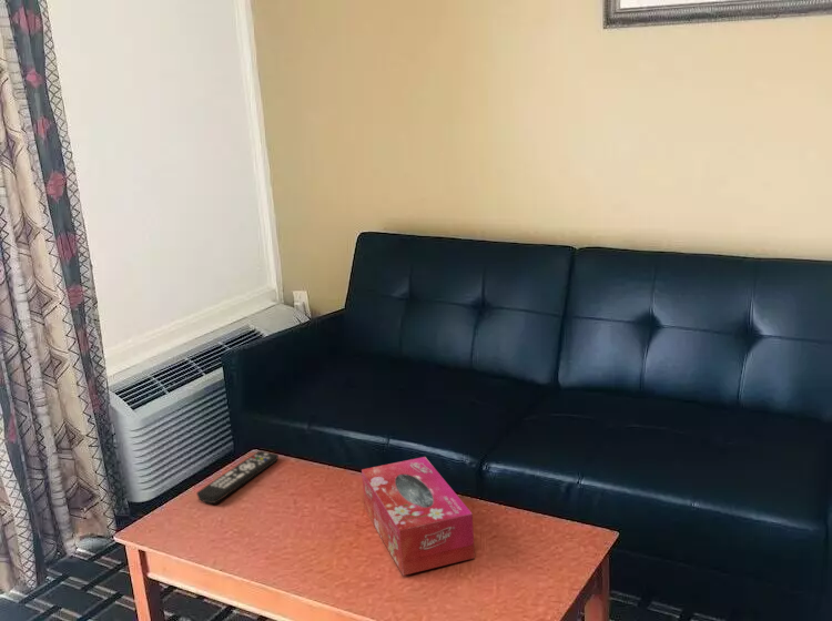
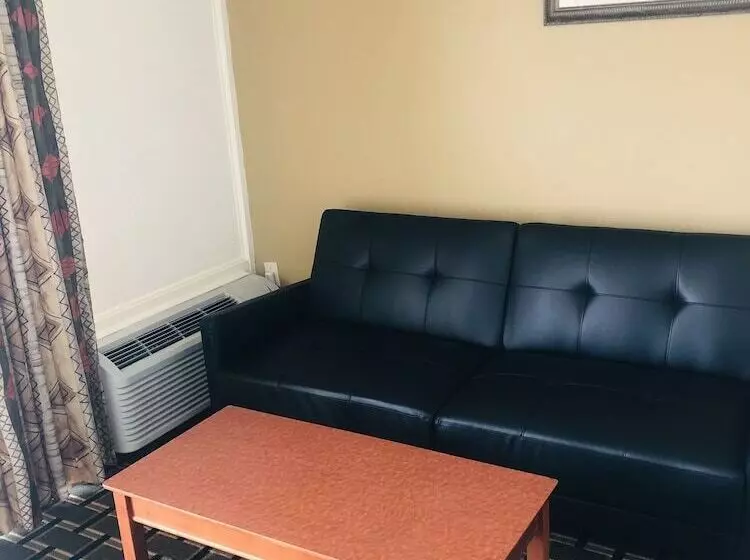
- tissue box (415, 511)
- remote control (239, 476)
